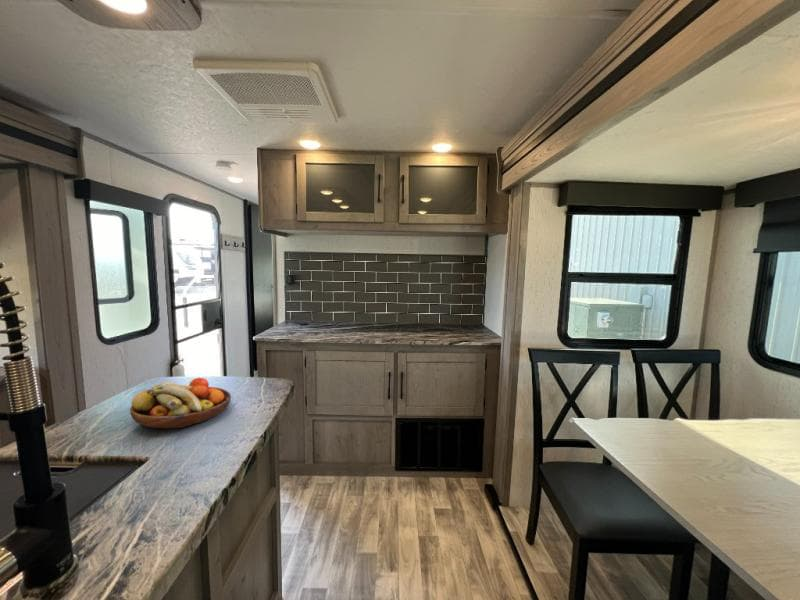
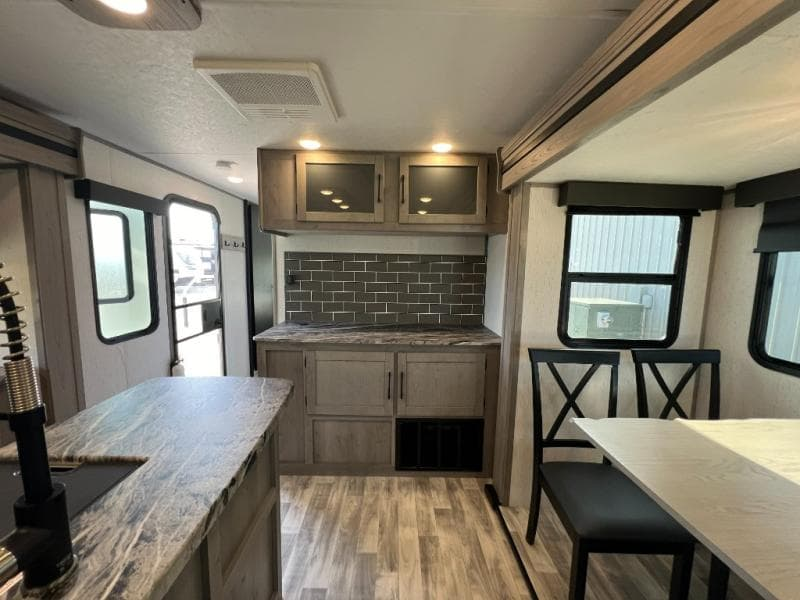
- fruit bowl (183, 397)
